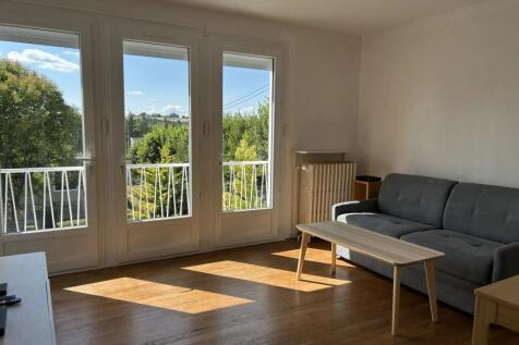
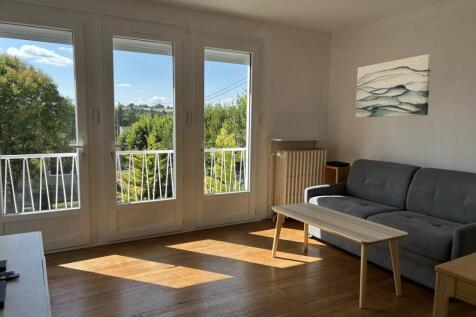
+ wall art (389, 89)
